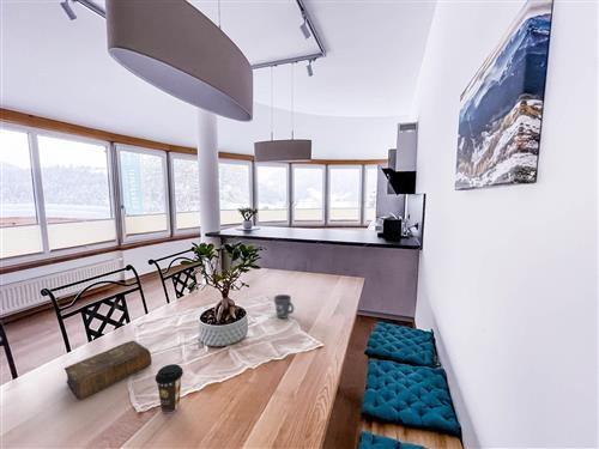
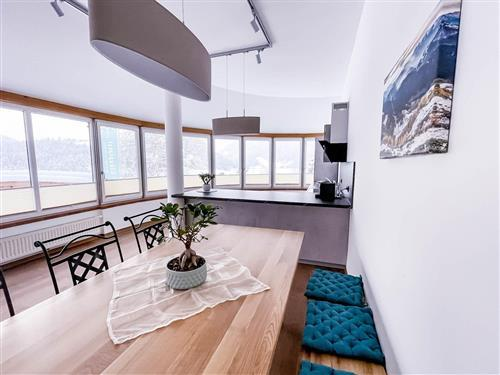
- coffee cup (169, 388)
- mug (284, 307)
- book (110, 365)
